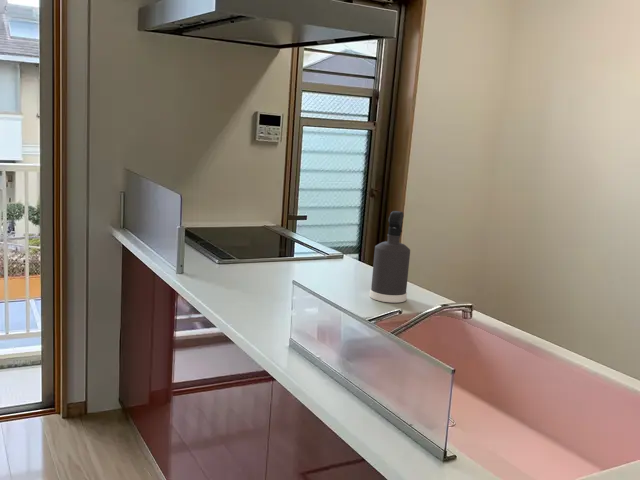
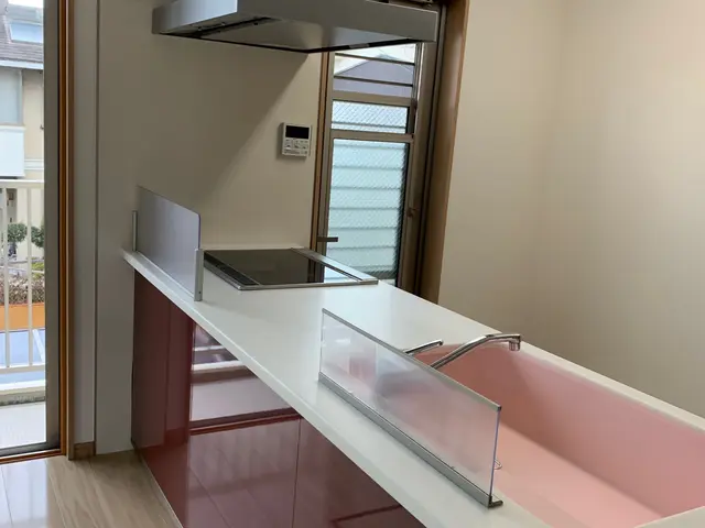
- spray bottle (392, 254)
